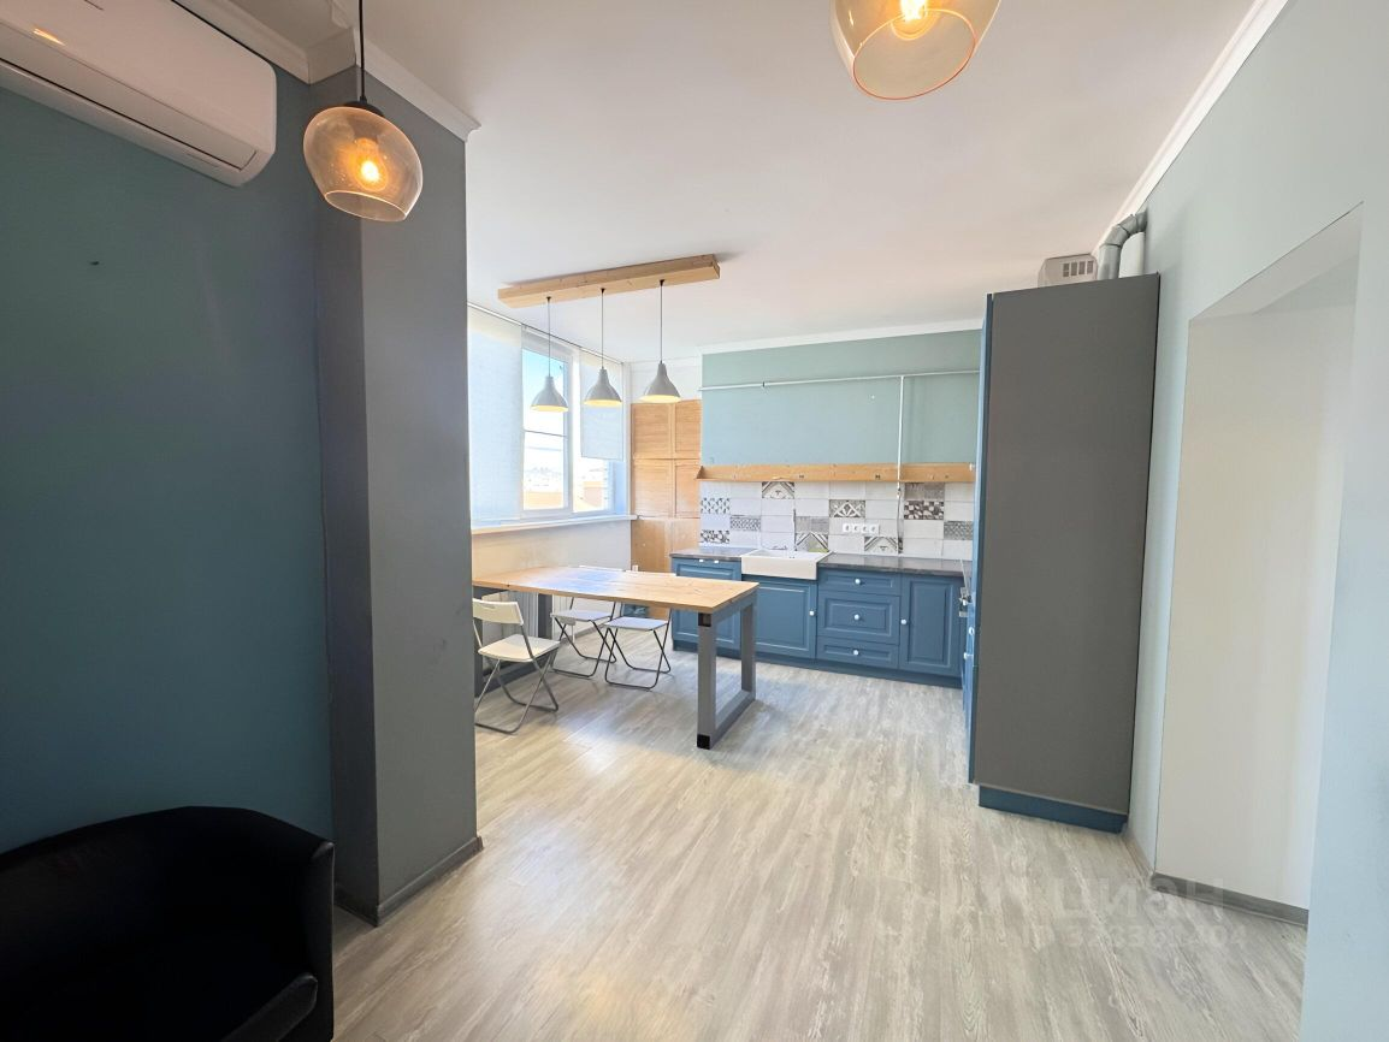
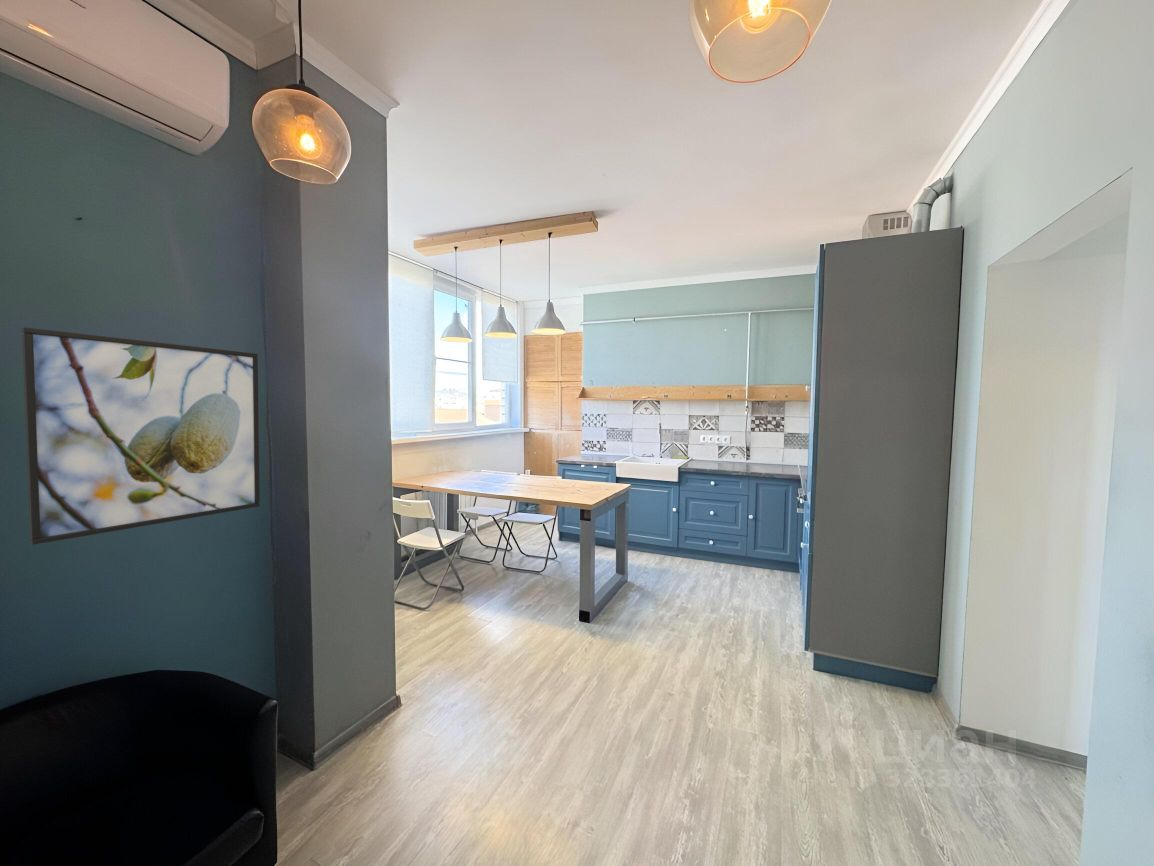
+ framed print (162, 433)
